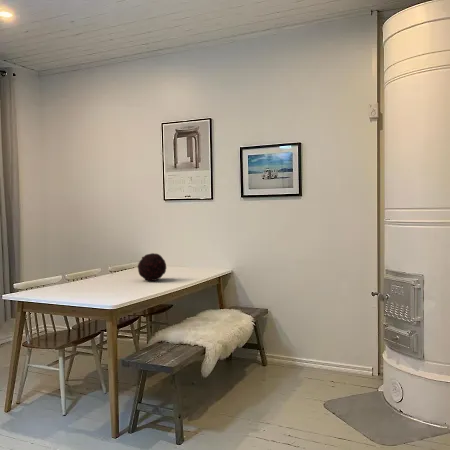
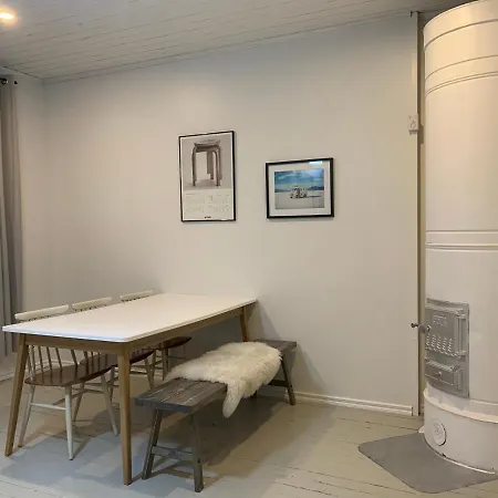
- decorative orb (152, 266)
